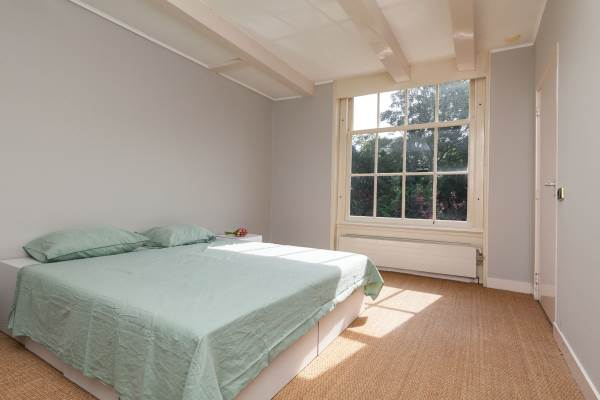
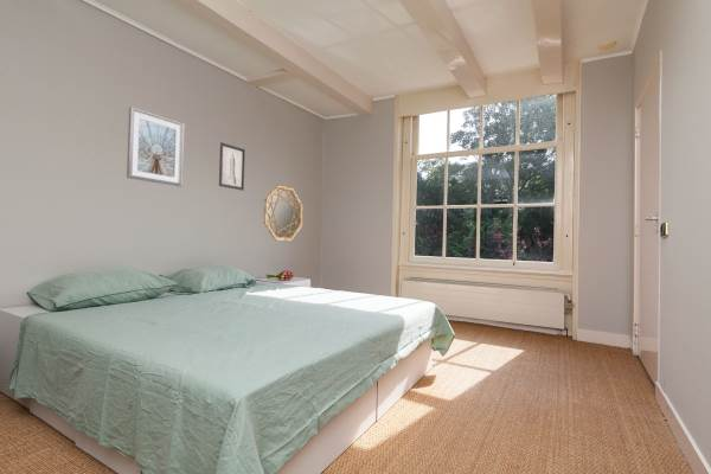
+ picture frame (156, 148)
+ home mirror (283, 213)
+ wall art (232, 167)
